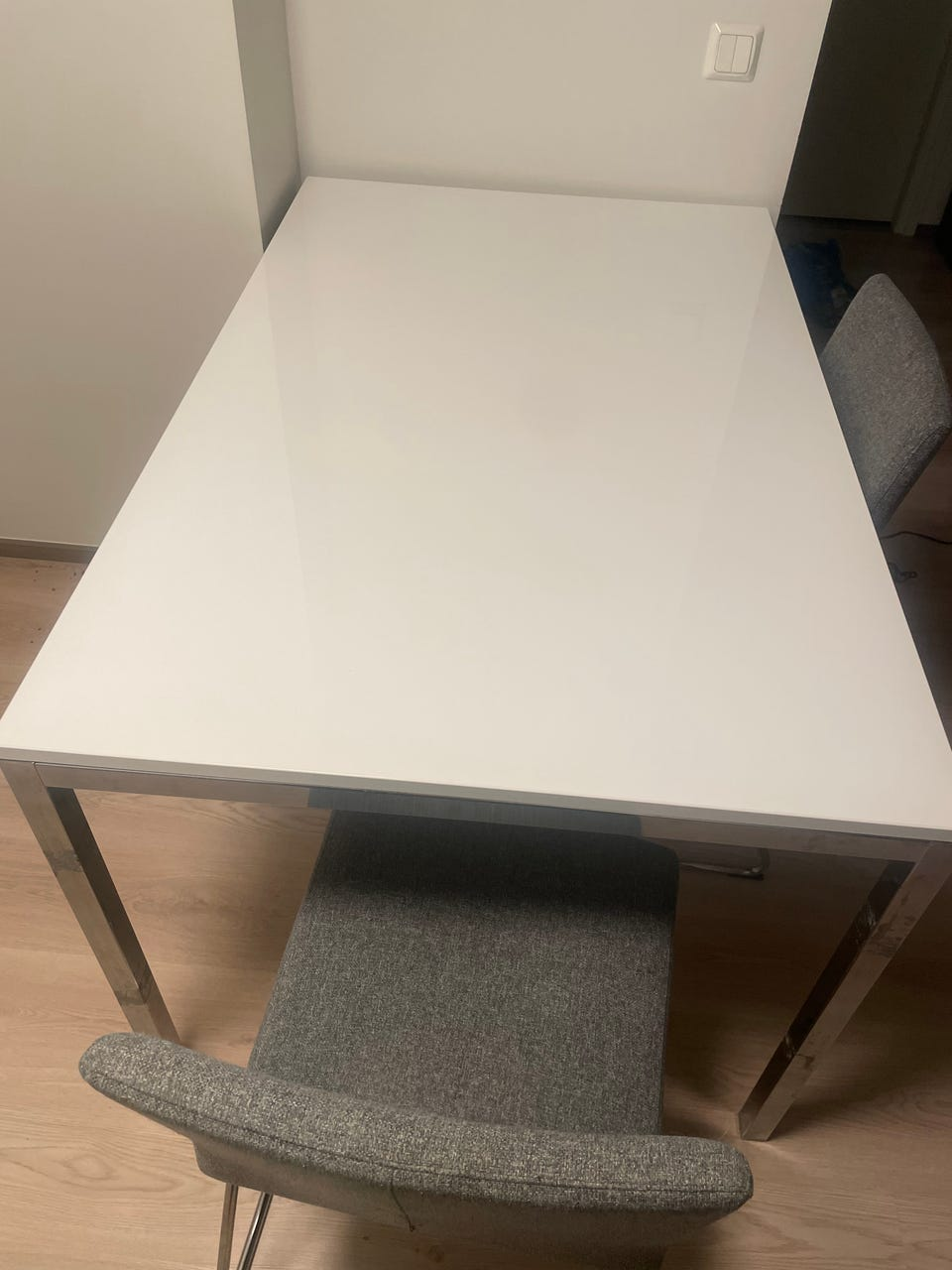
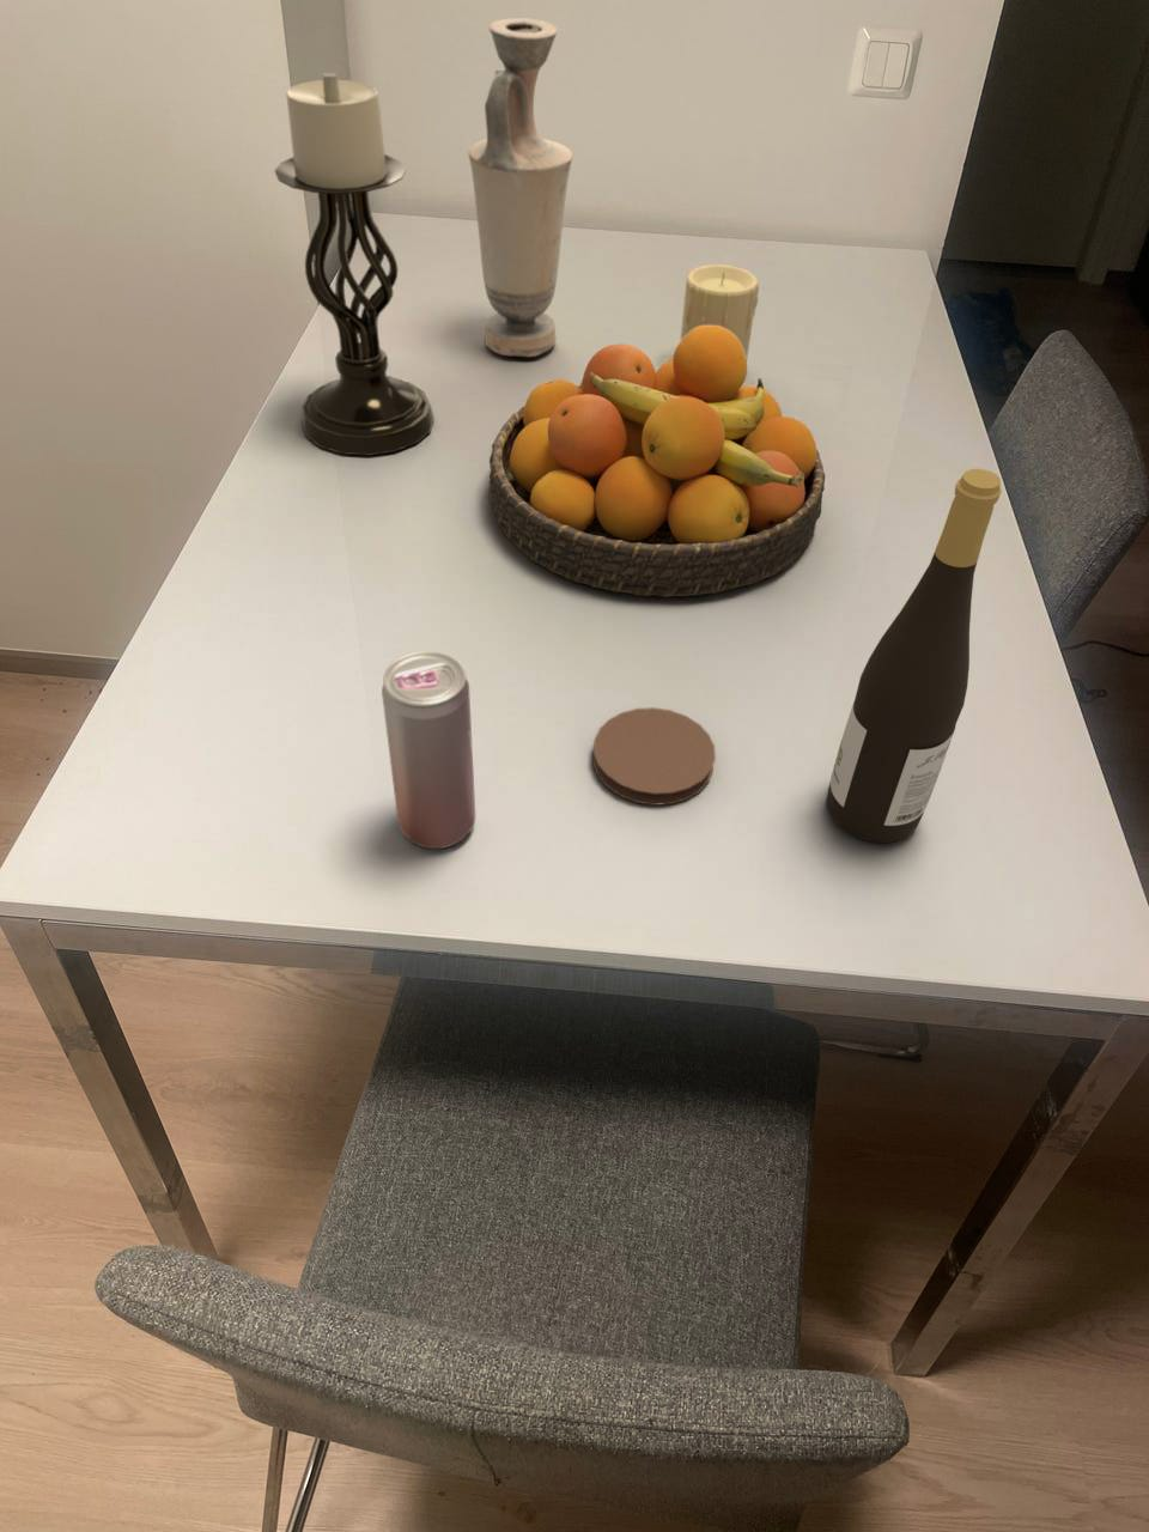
+ beverage can (431, 754)
+ vase (520, 200)
+ wine bottle (918, 668)
+ fruit bowl (658, 434)
+ coaster (653, 754)
+ candle holder (350, 268)
+ candle (716, 323)
